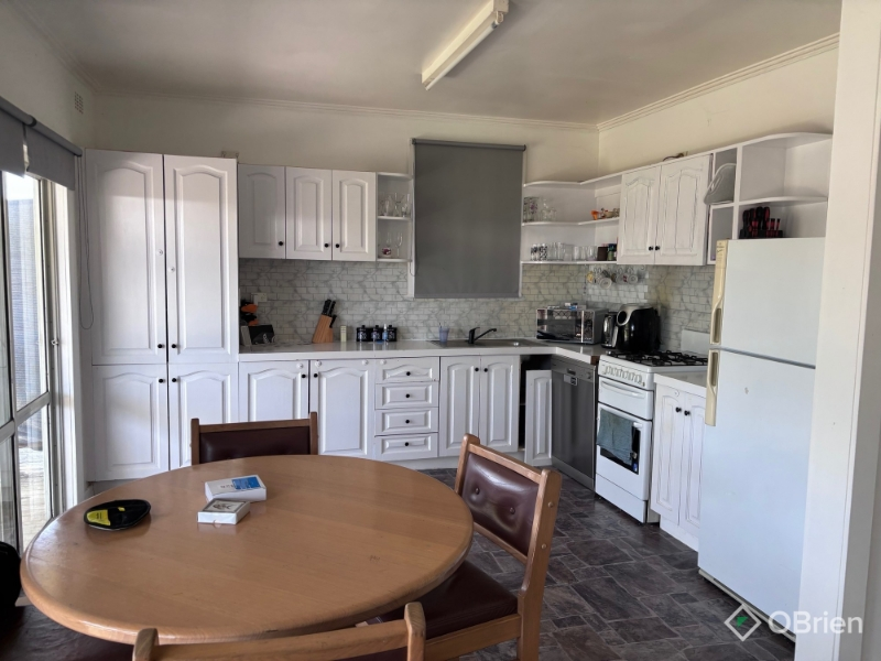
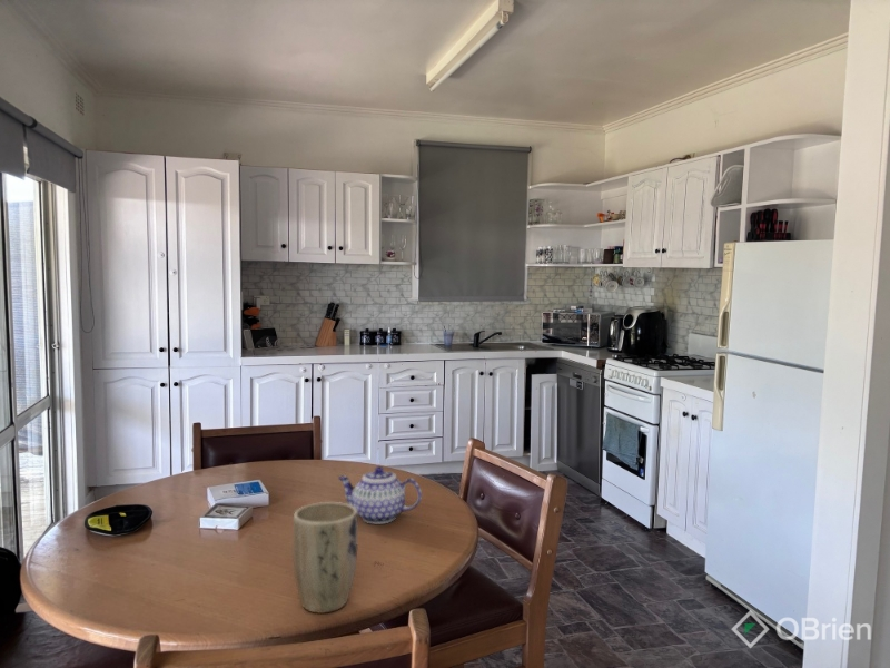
+ teapot (378, 492)
+ plant pot (325, 557)
